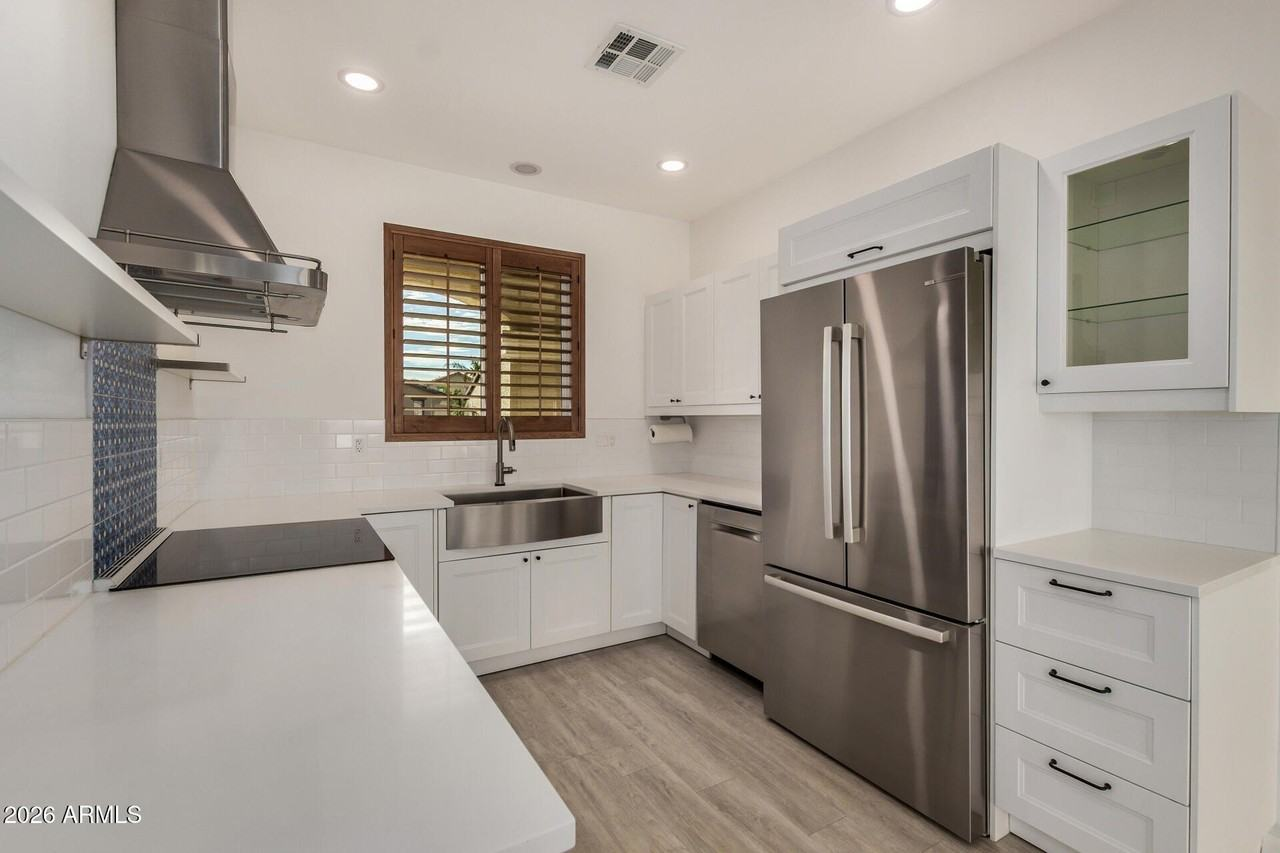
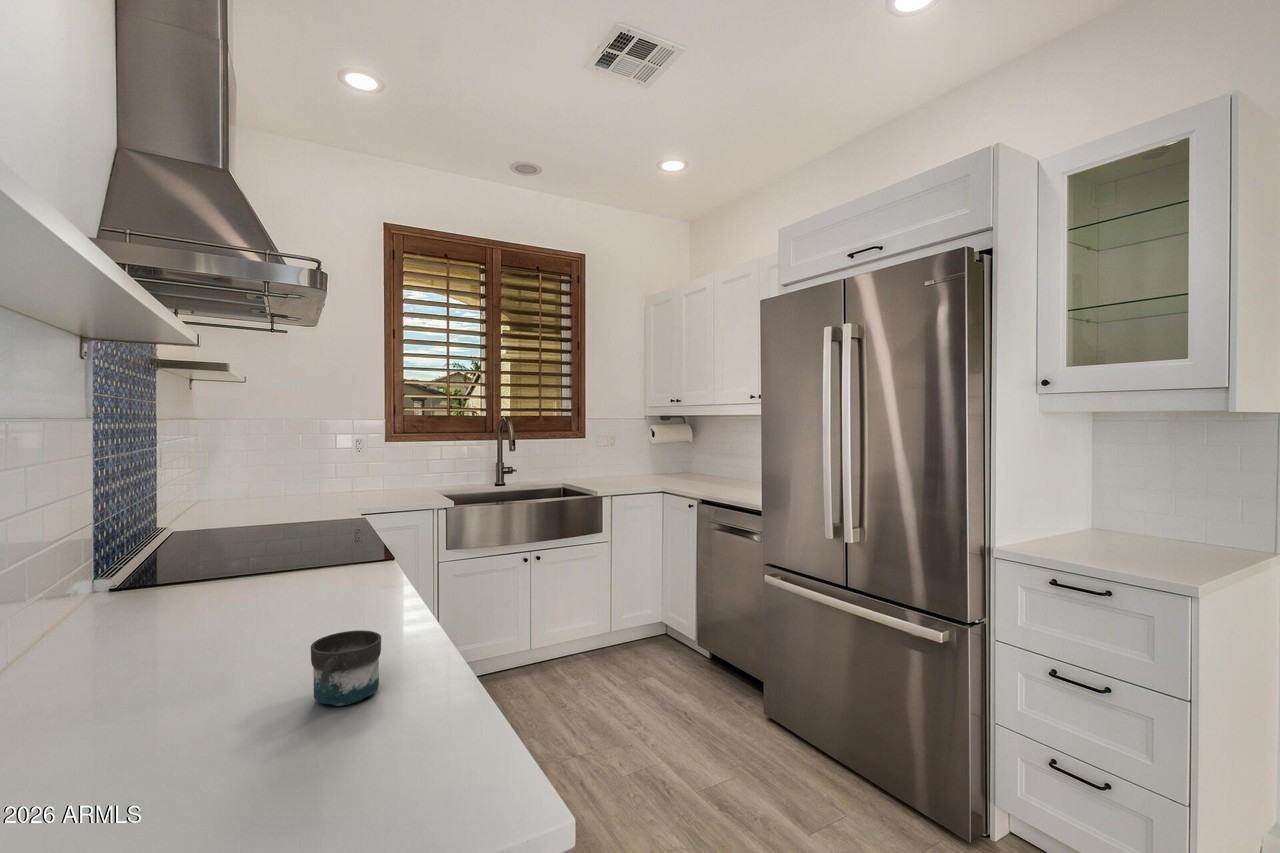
+ mug (348, 670)
